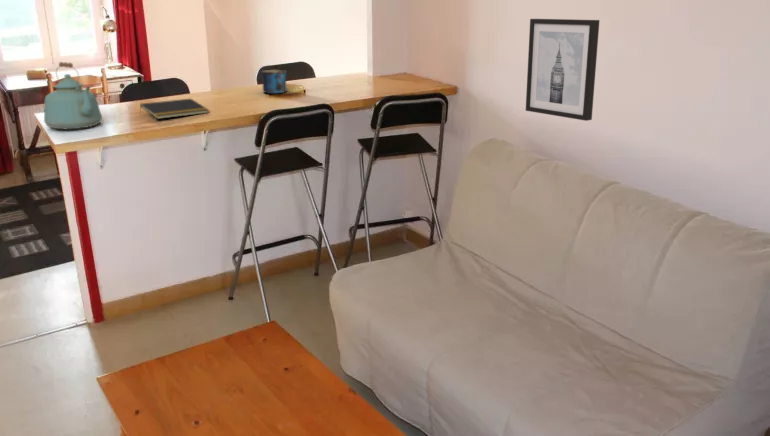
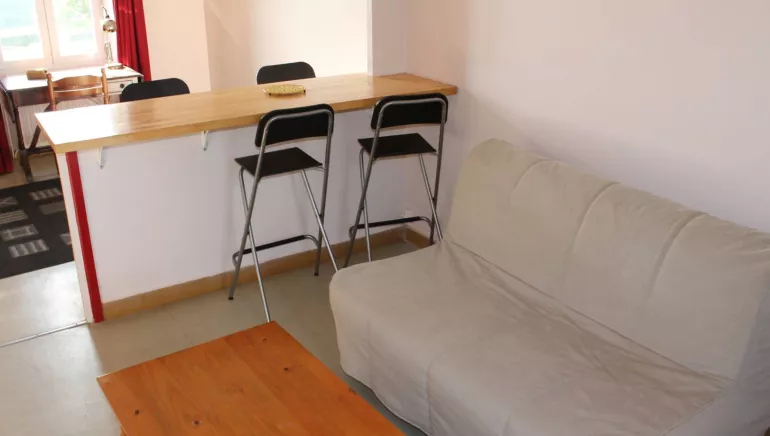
- notepad (174, 108)
- wall art (560, 68)
- mug (275, 81)
- kettle (72, 94)
